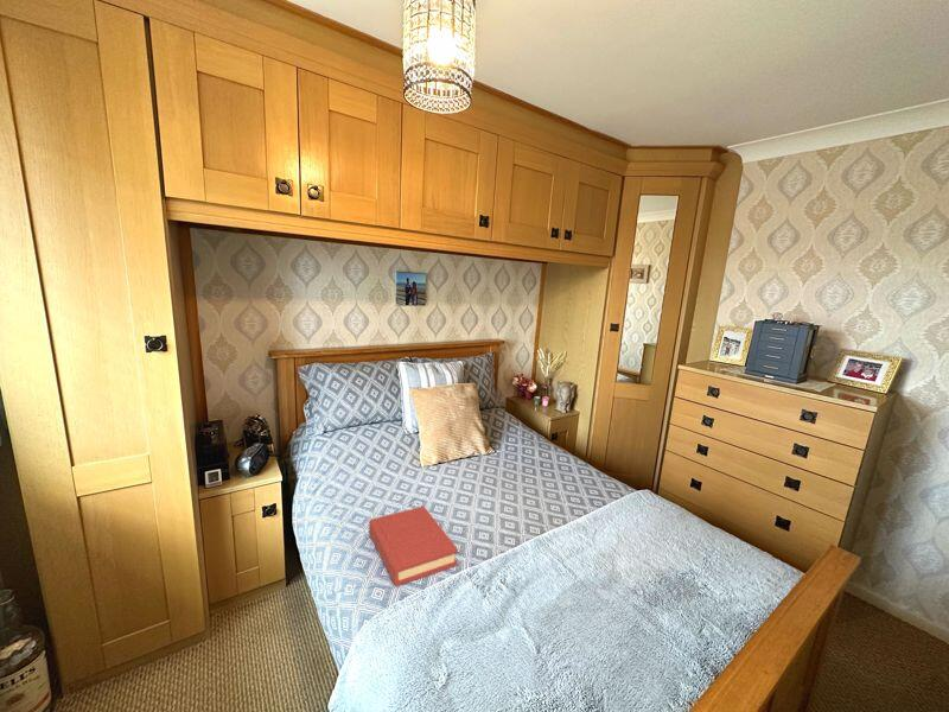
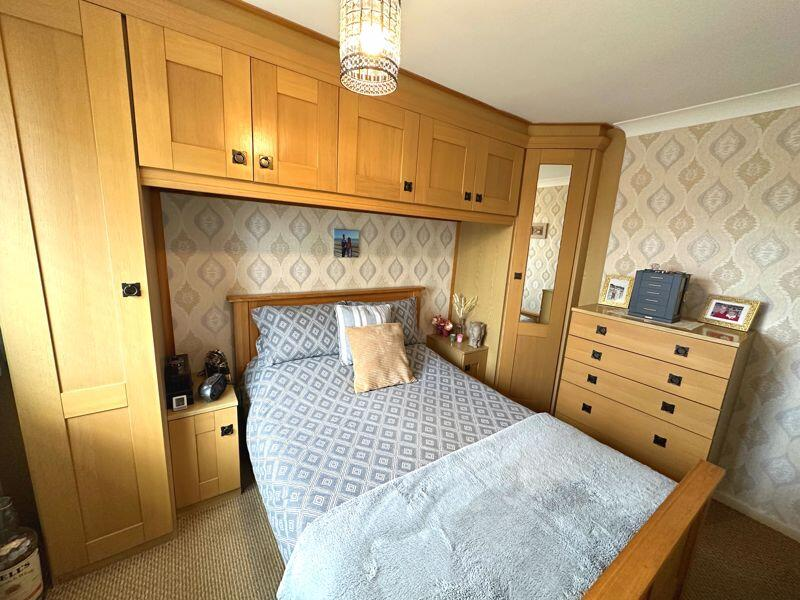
- hardback book (410, 541)
